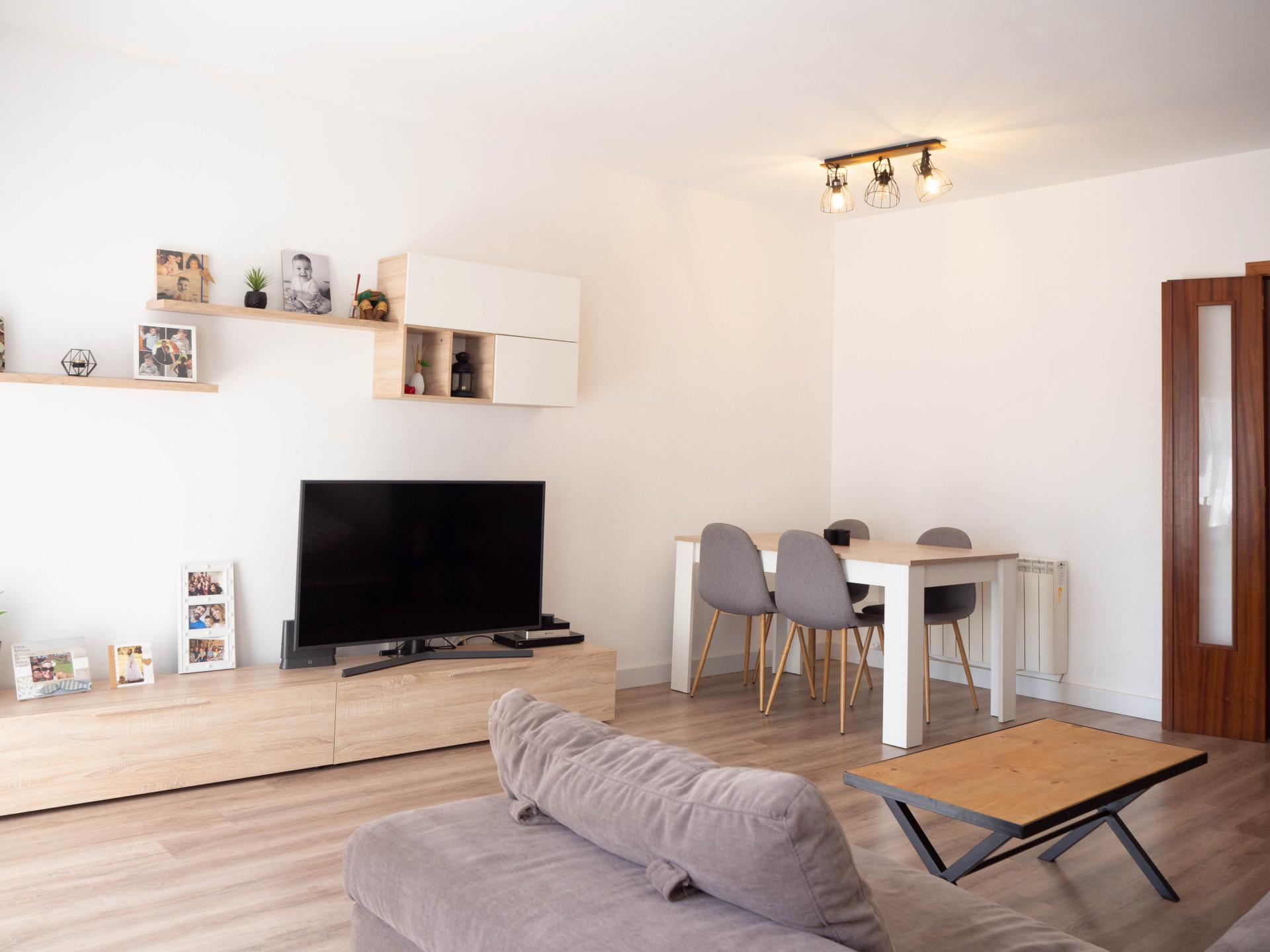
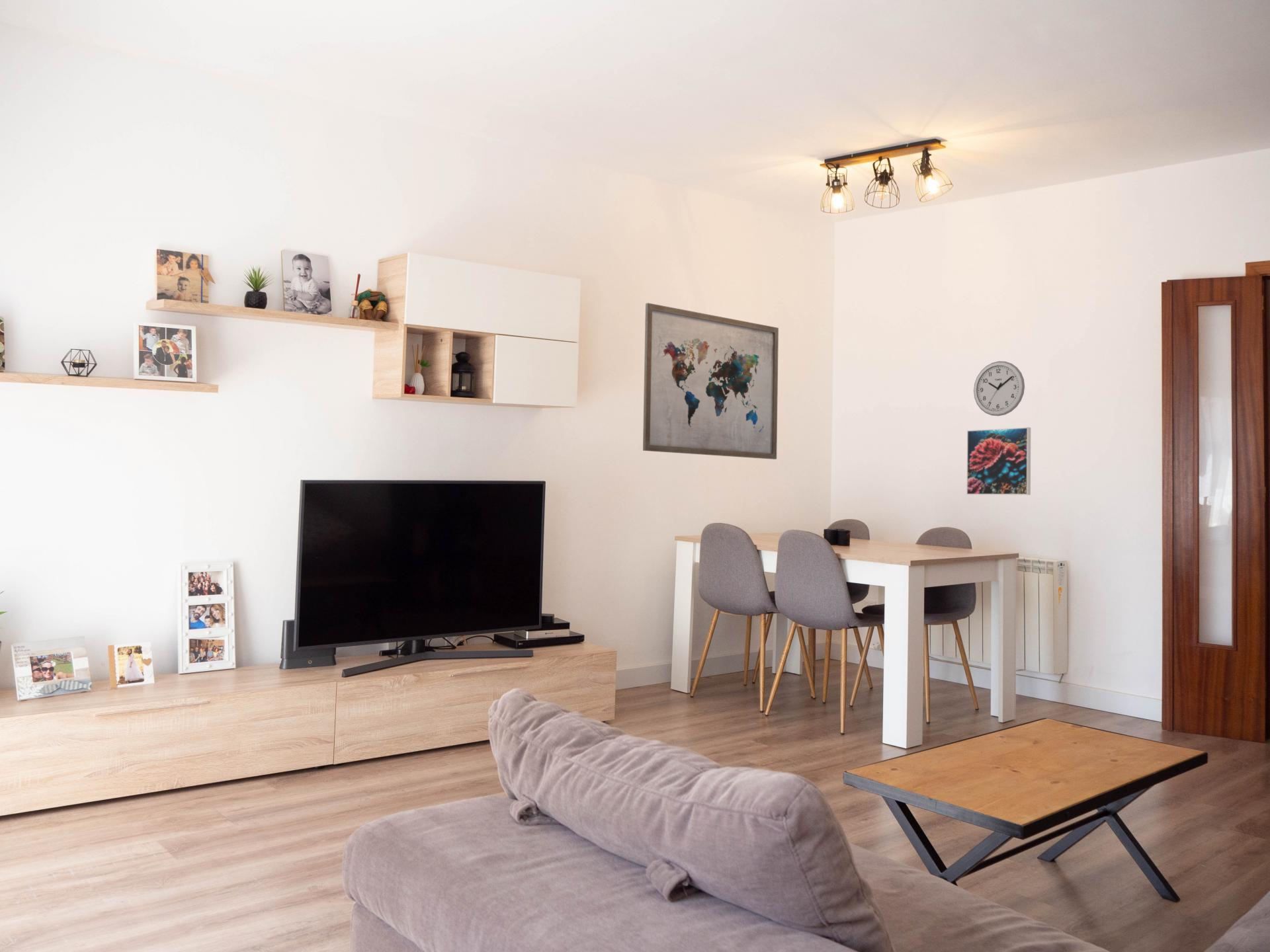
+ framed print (997, 461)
+ wall clock (997, 388)
+ wall art (714, 385)
